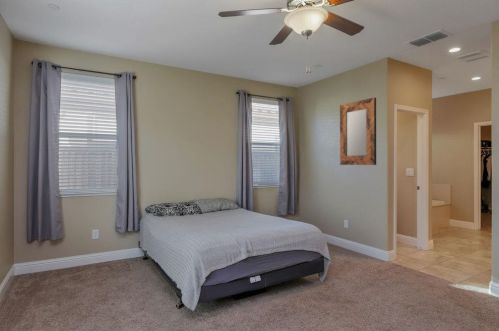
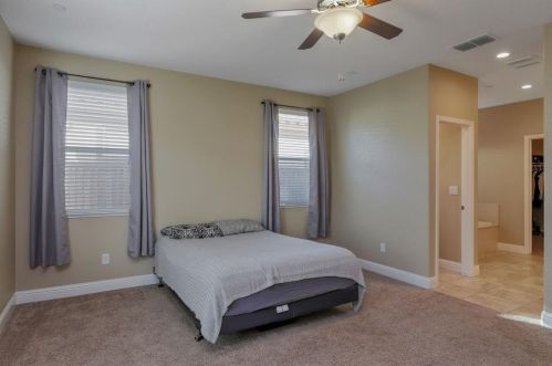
- home mirror (356, 133)
